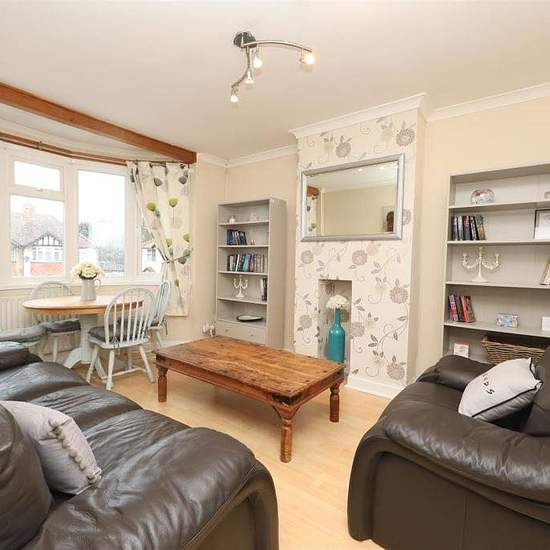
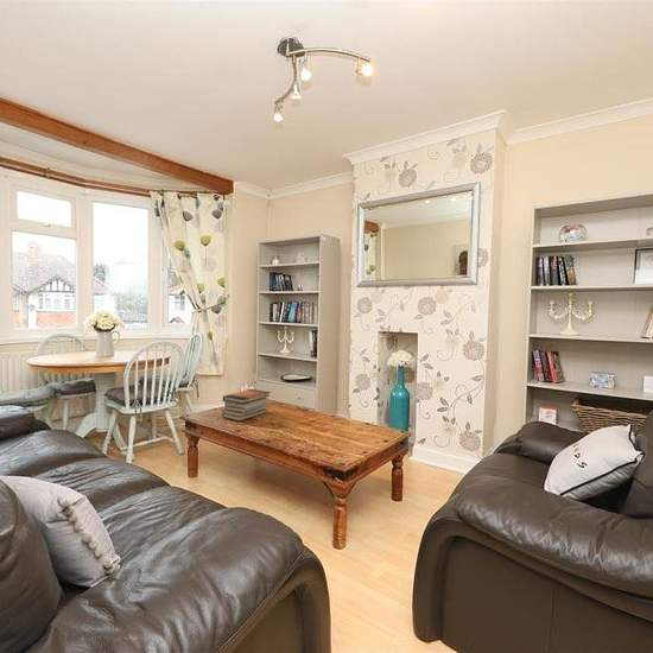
+ book stack (246, 404)
